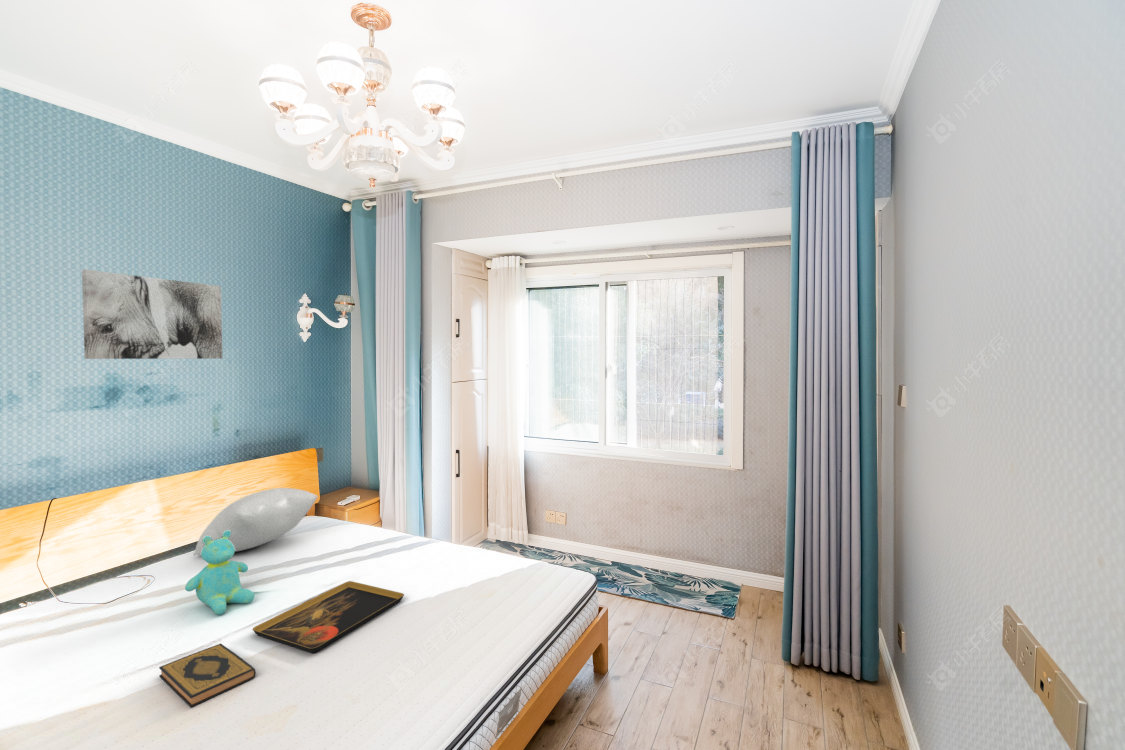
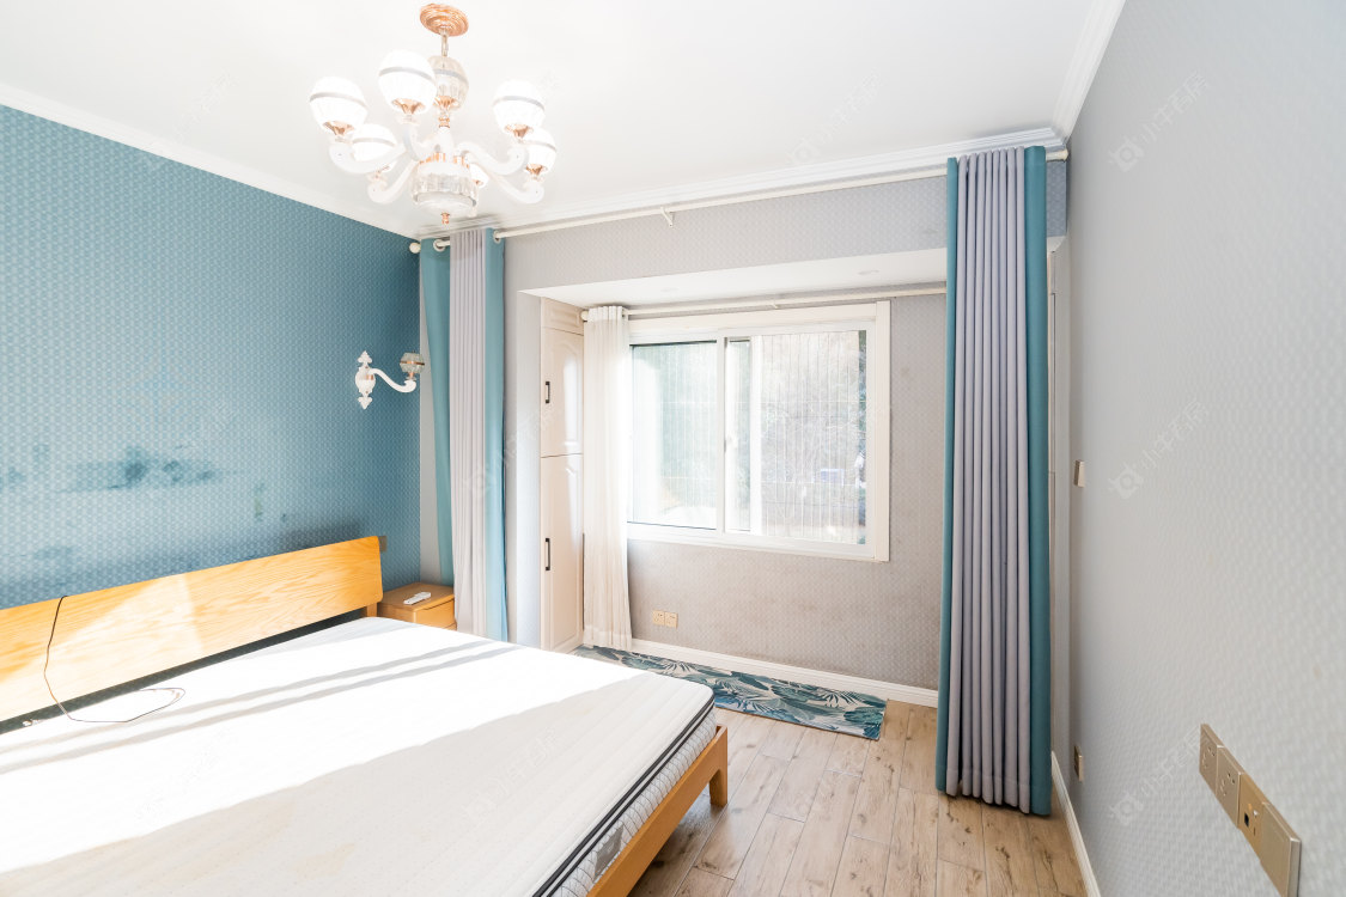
- pillow (257, 518)
- teddy bear (223, 569)
- wall art (159, 318)
- decorative tray (333, 613)
- hardback book (207, 672)
